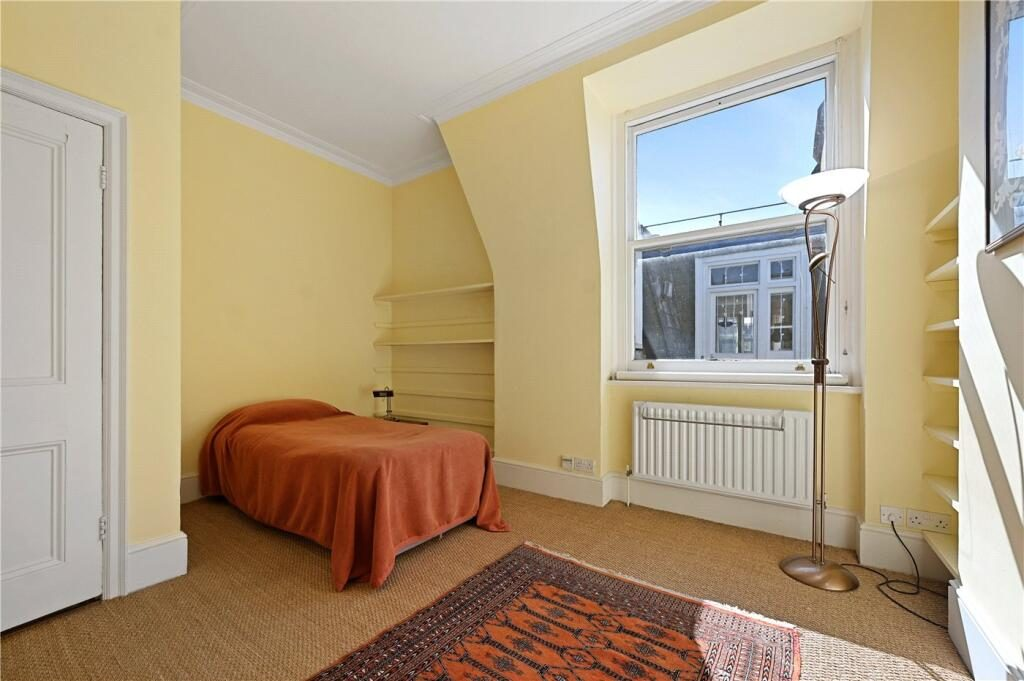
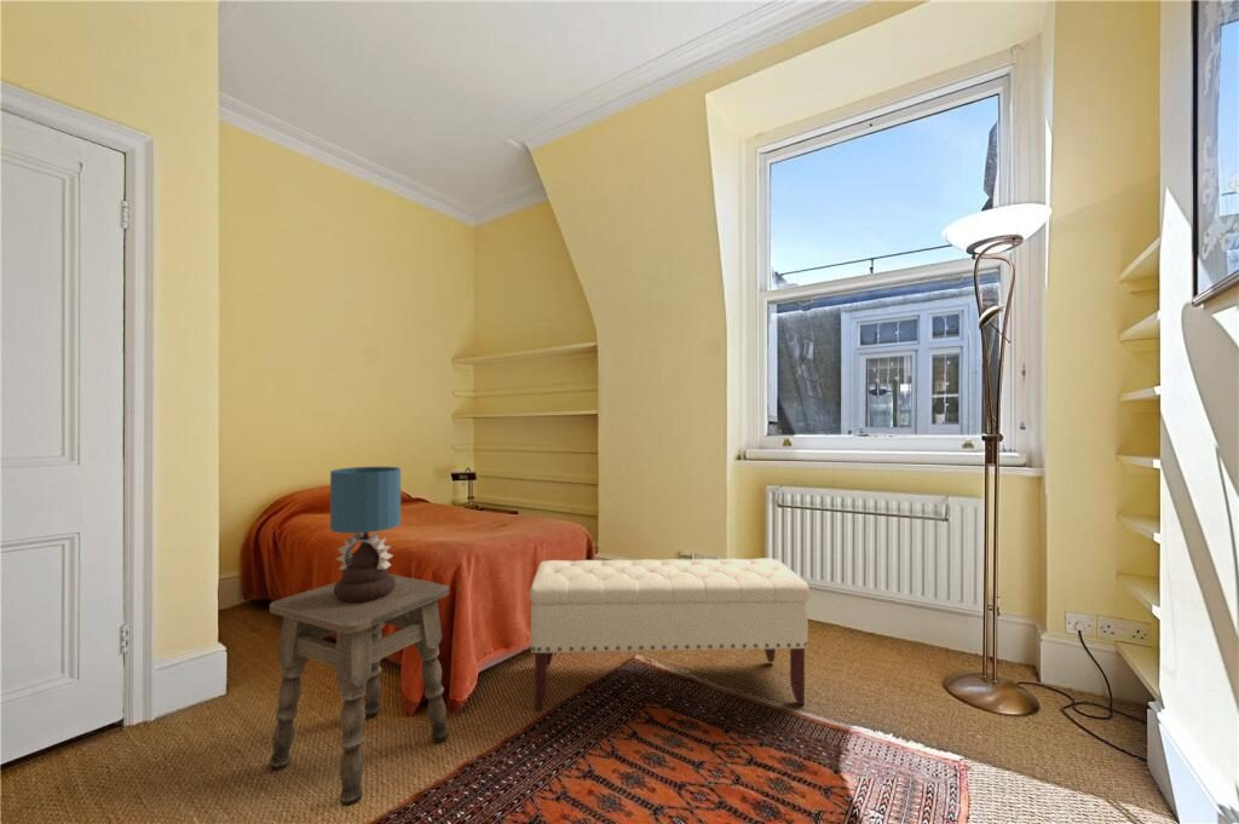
+ side table (363, 673)
+ bench (664, 626)
+ table lamp (365, 531)
